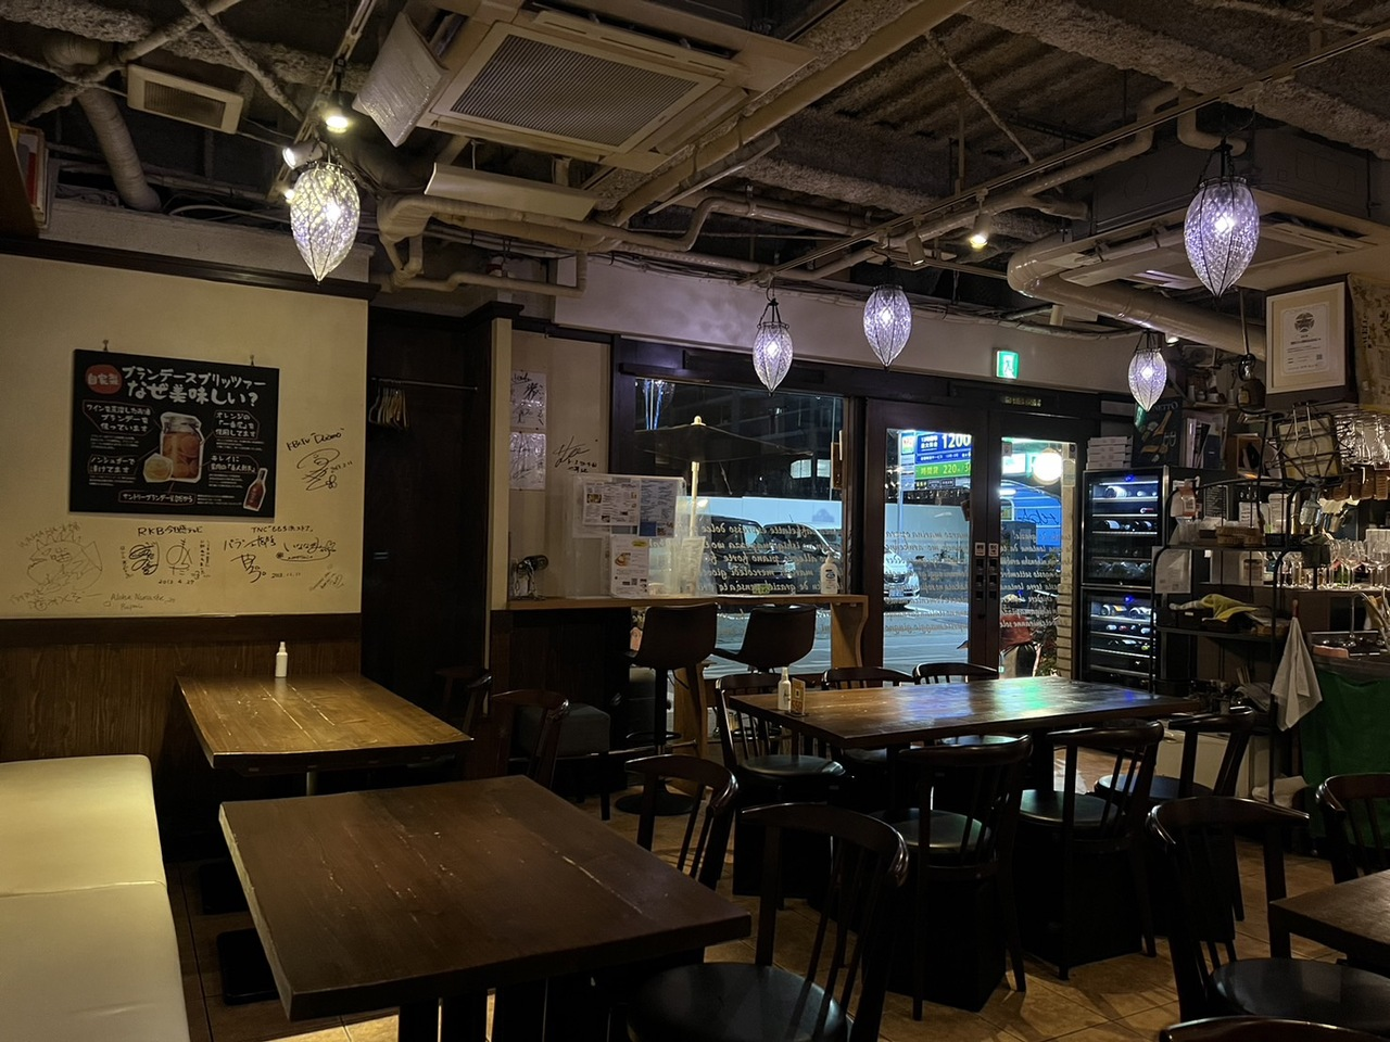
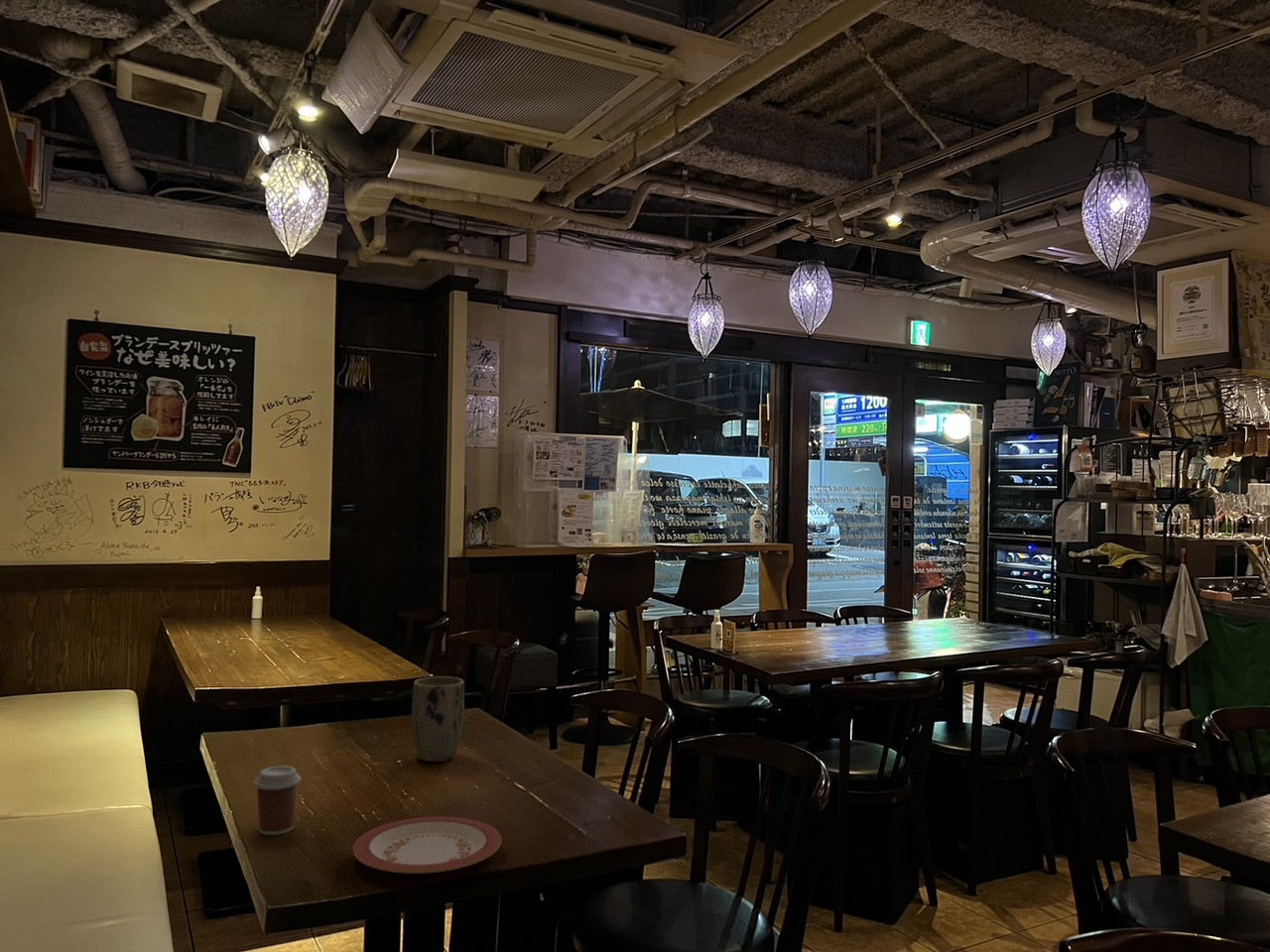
+ plant pot (438, 719)
+ plate (428, 848)
+ coffee cup (277, 799)
